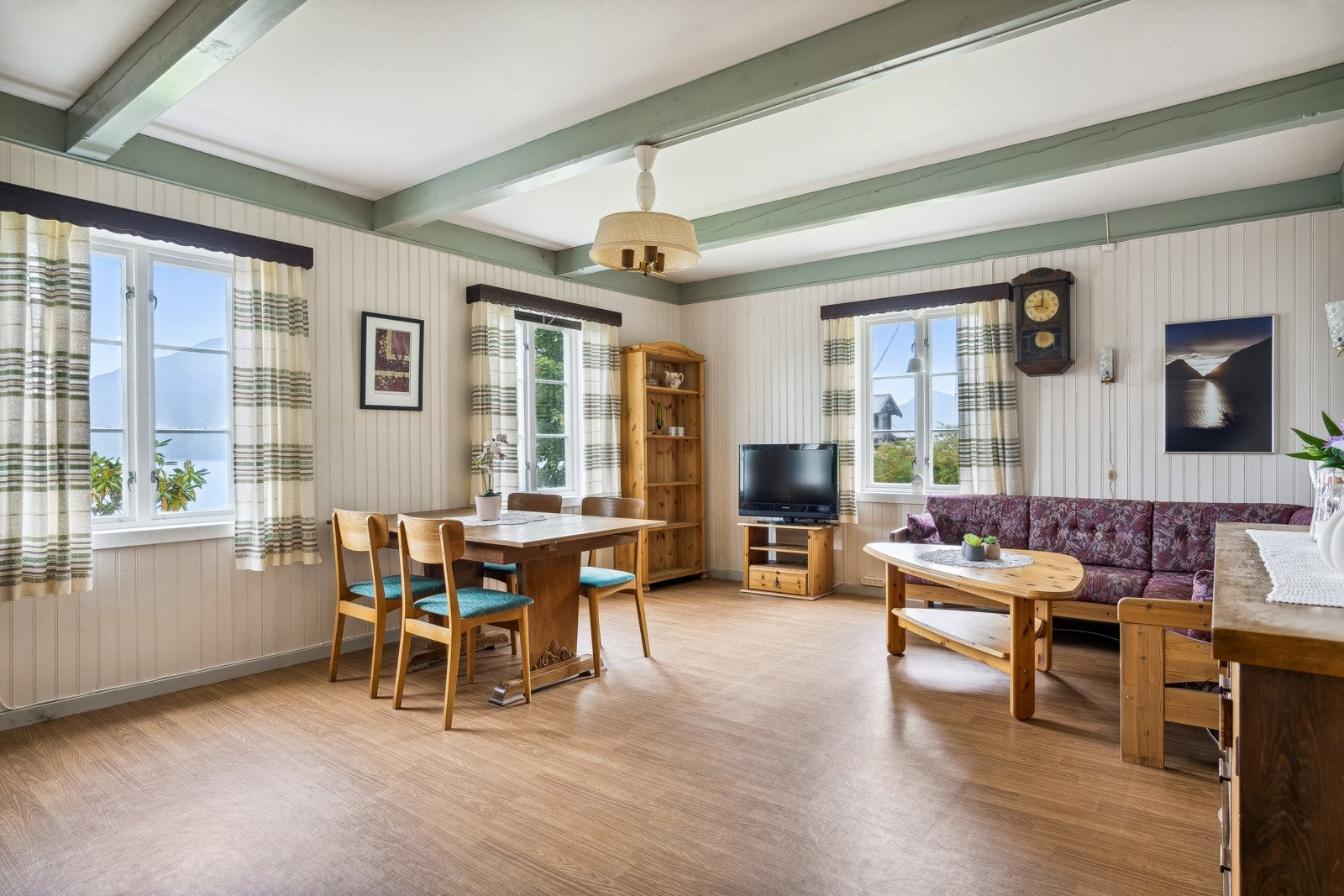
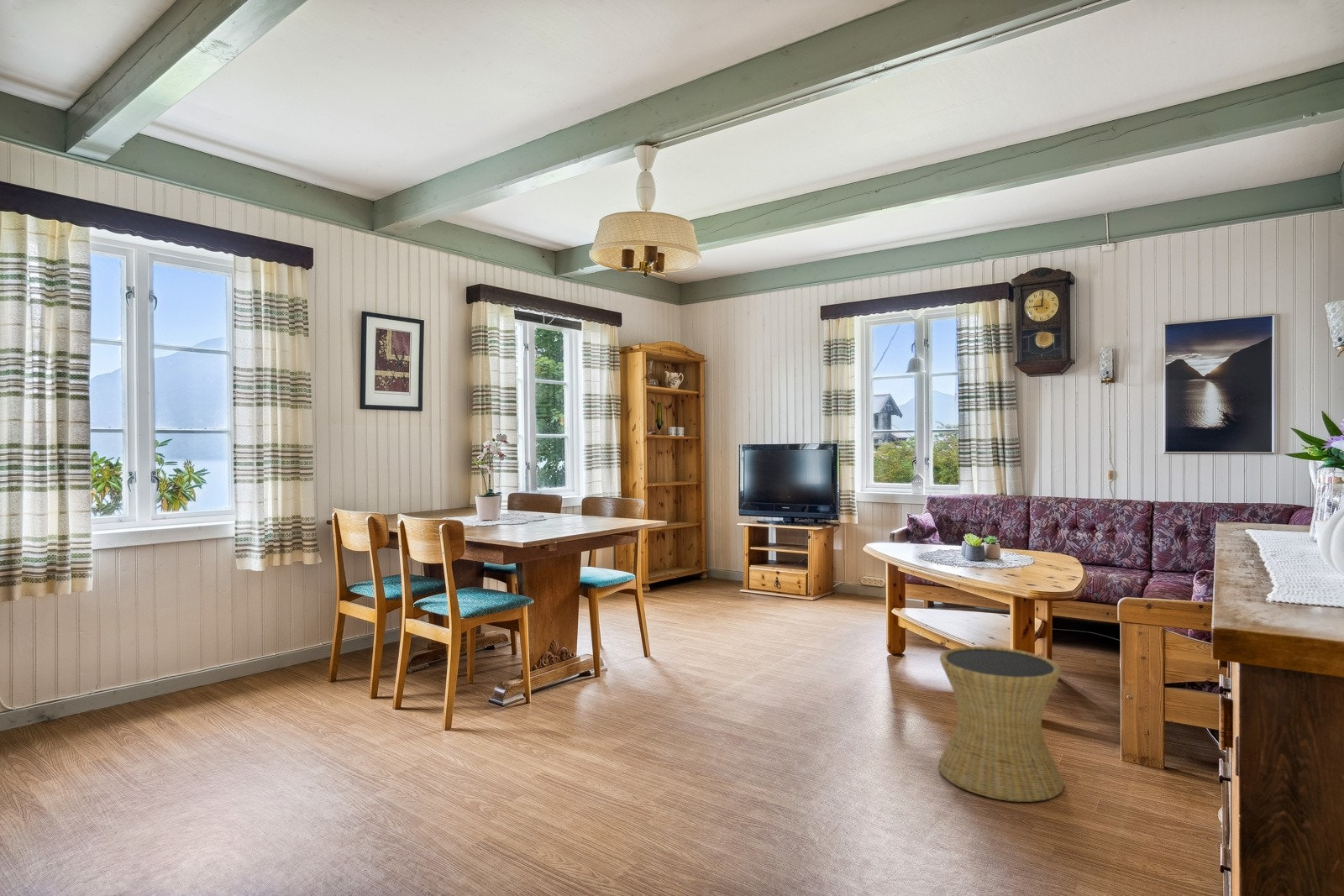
+ side table (999, 718)
